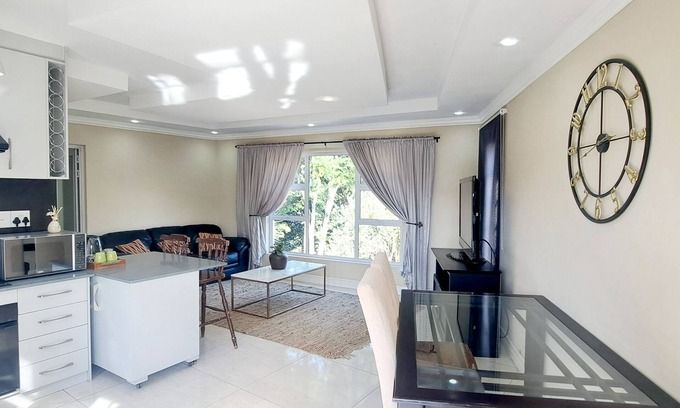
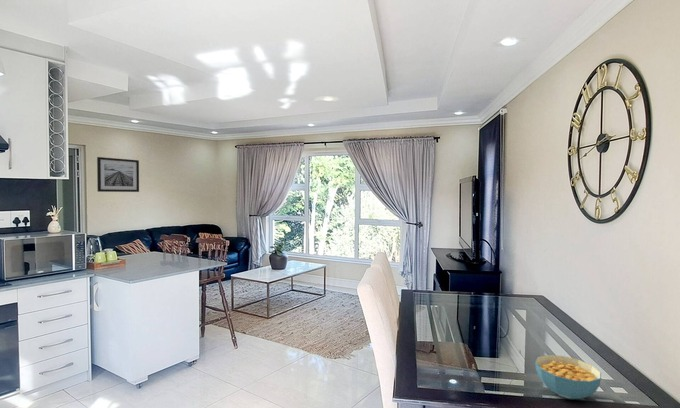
+ wall art (119, 175)
+ cereal bowl (566, 381)
